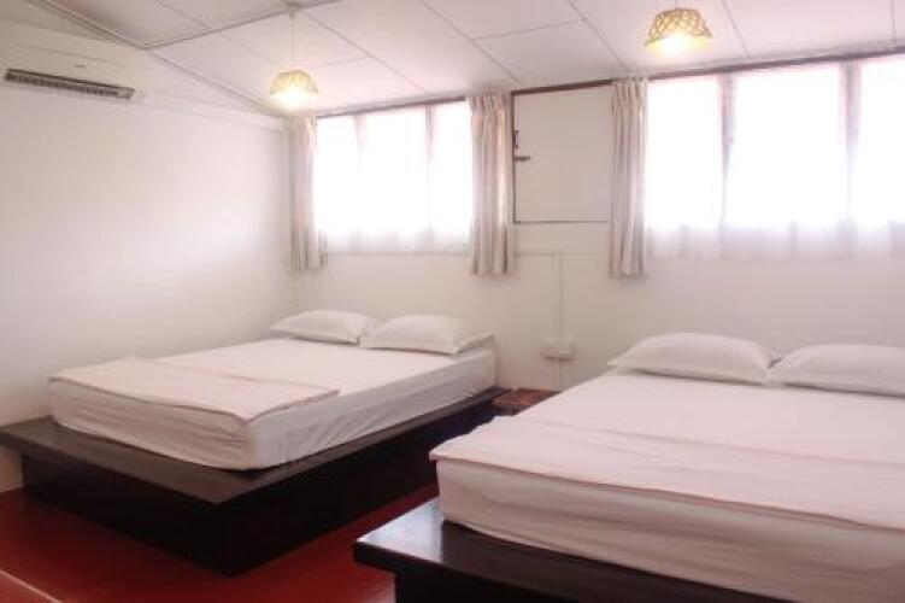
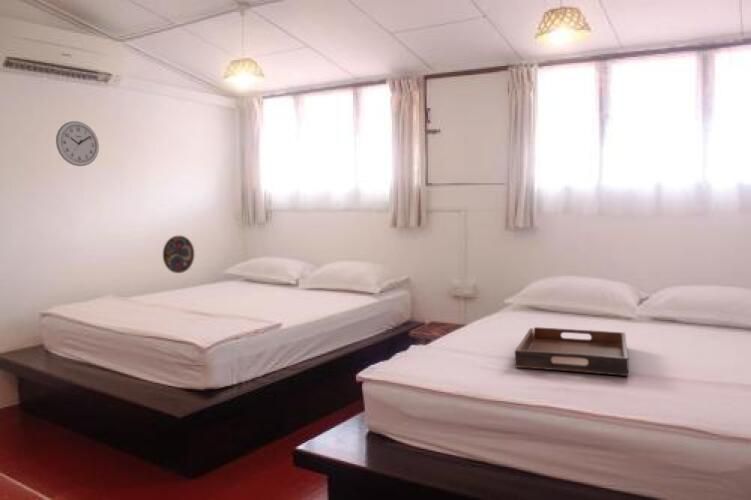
+ wall clock (78, 143)
+ decorative plate (178, 254)
+ serving tray (573, 348)
